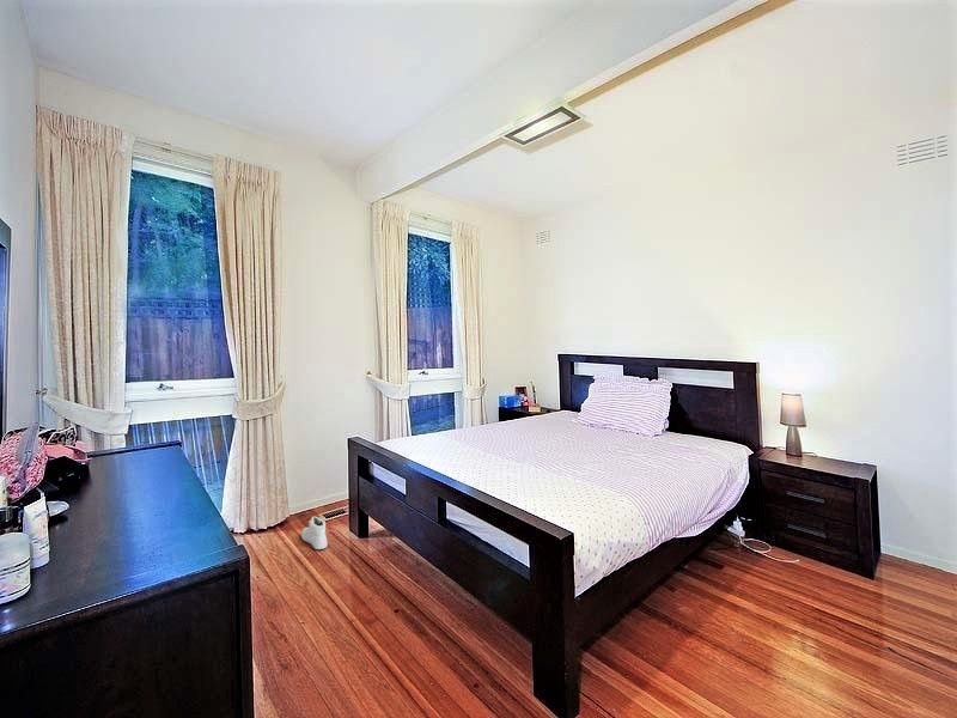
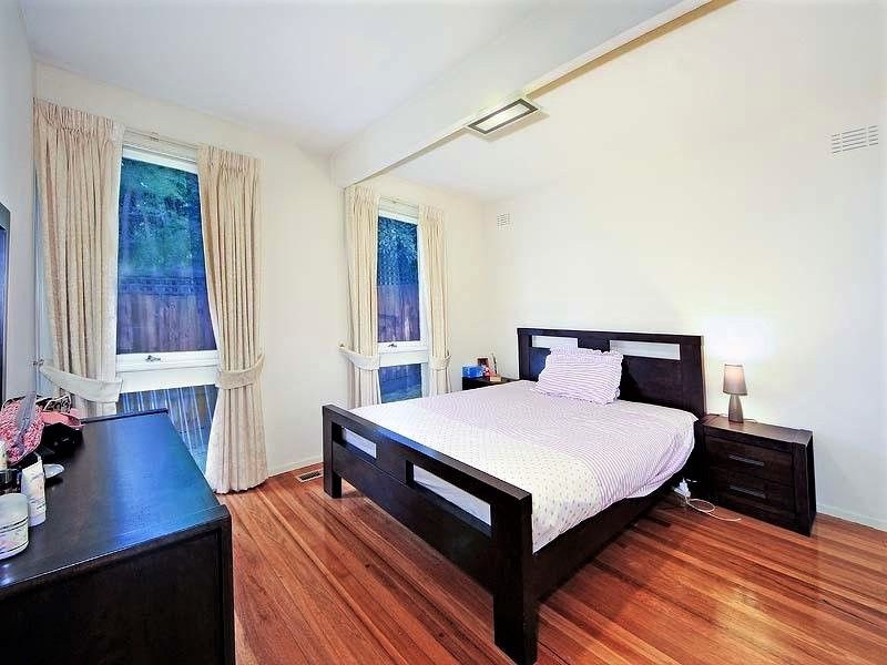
- sneaker (315, 528)
